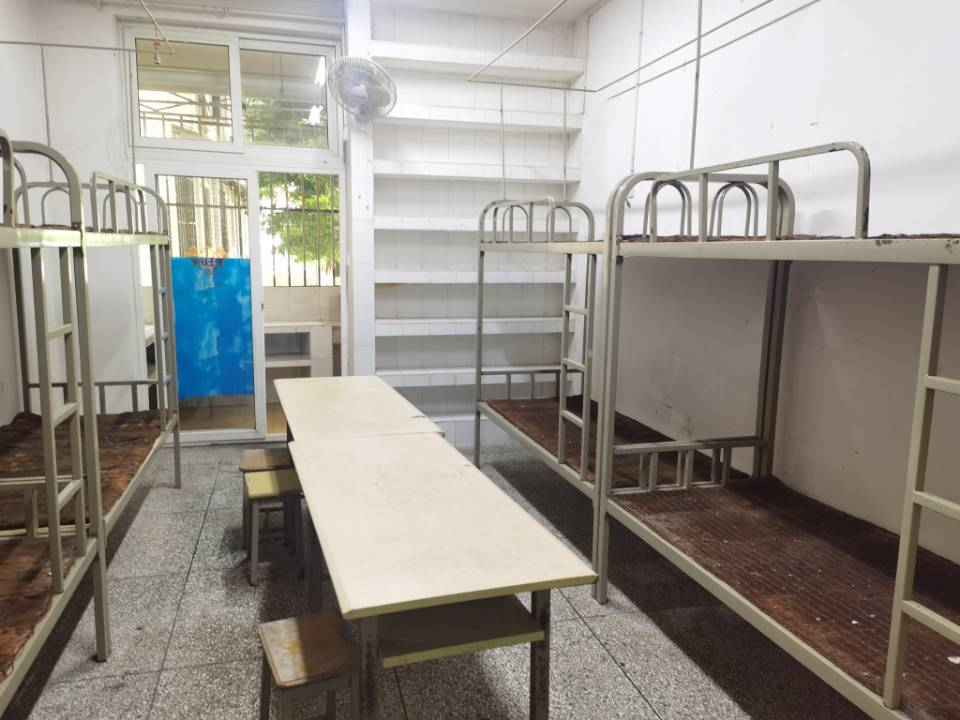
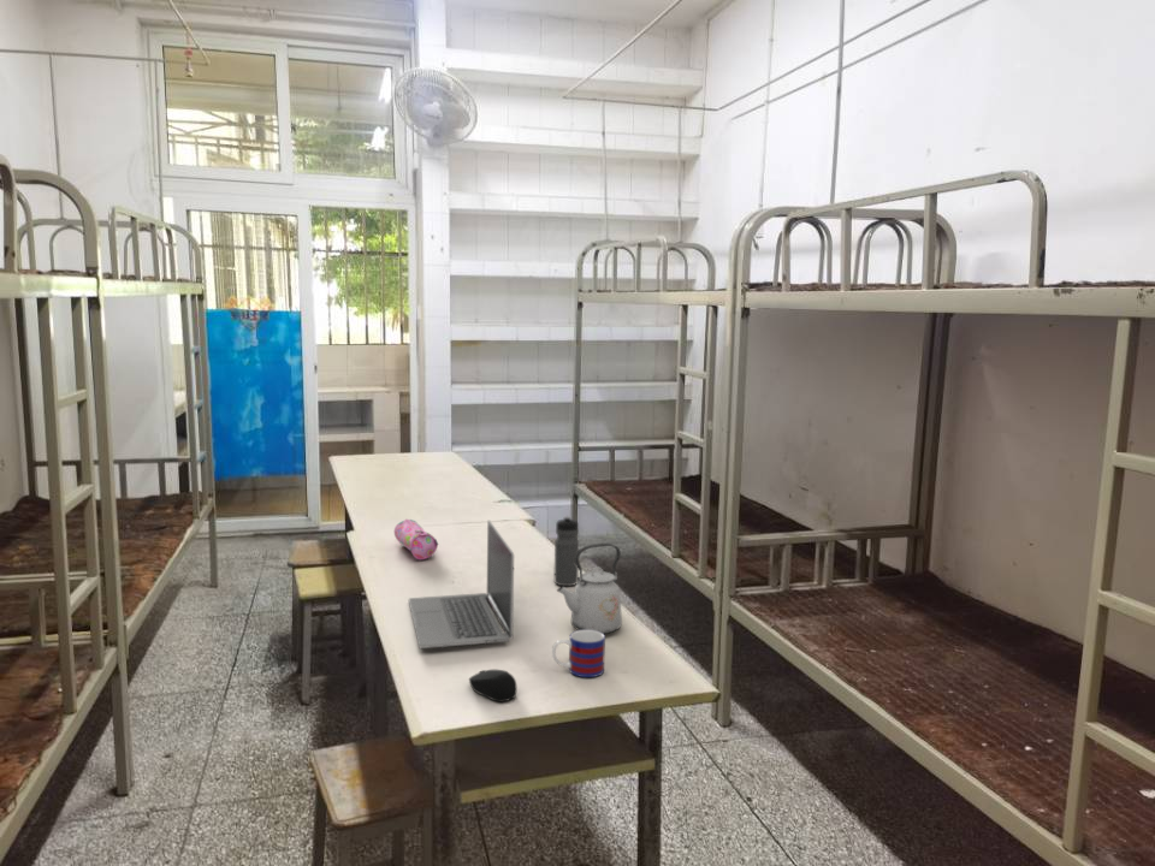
+ pencil case (415, 538)
+ laptop (460, 594)
+ water bottle (567, 550)
+ mug (578, 653)
+ kettle (588, 588)
+ computer mouse (492, 681)
